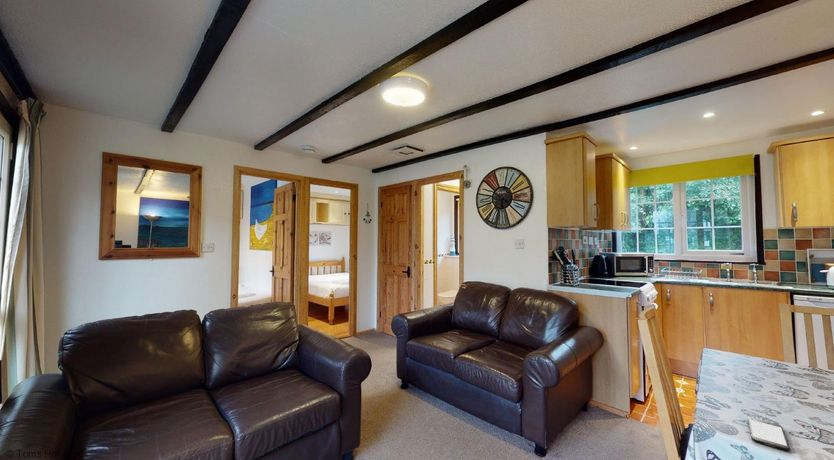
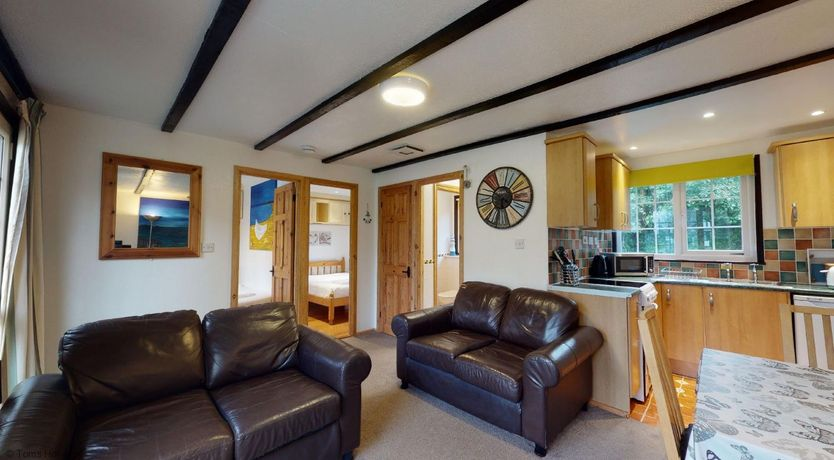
- smartphone (767, 433)
